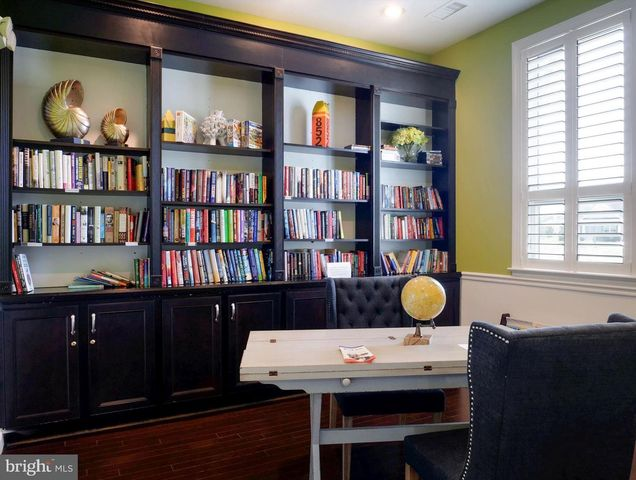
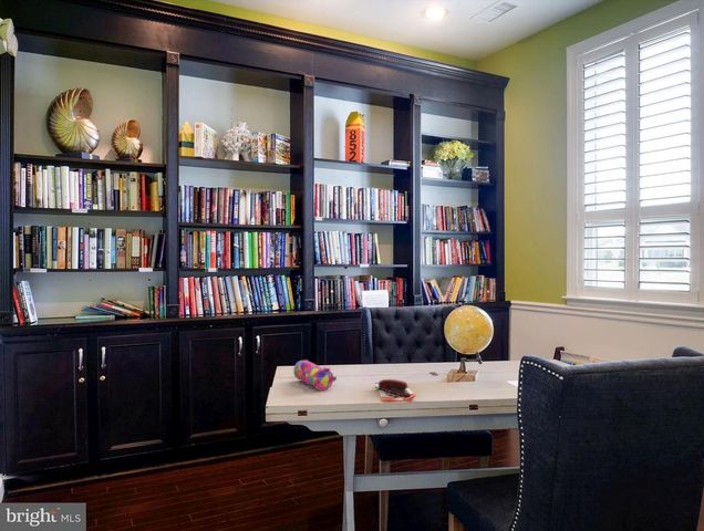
+ pencil case (313, 374)
+ stapler (393, 385)
